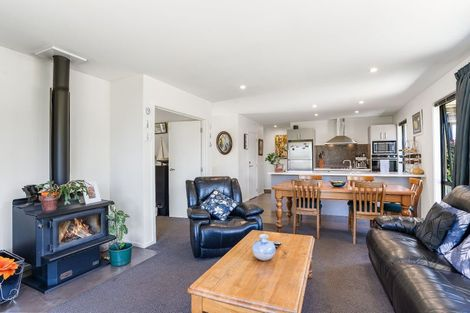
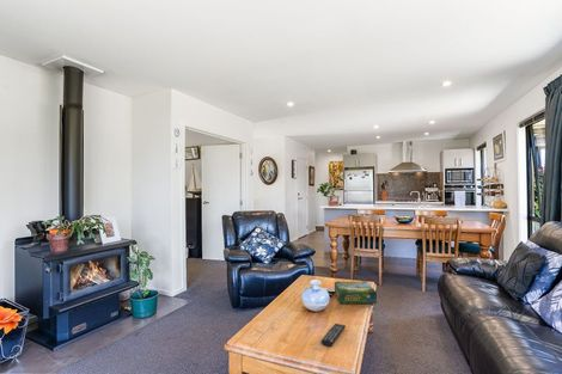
+ board game (354, 292)
+ remote control (334, 333)
